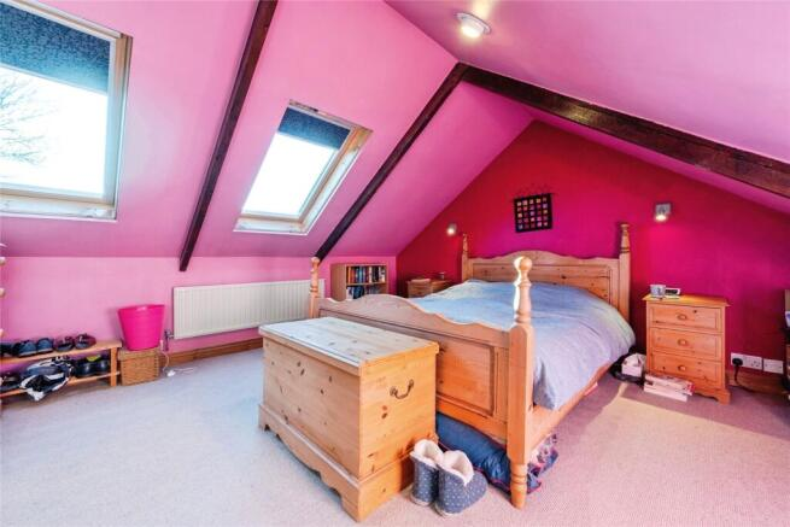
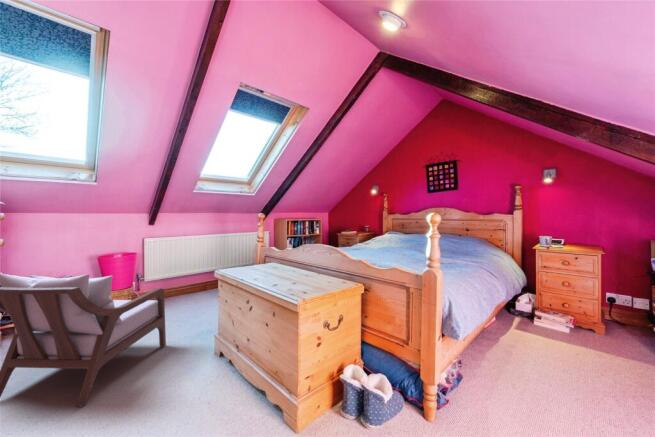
+ armchair (86, 319)
